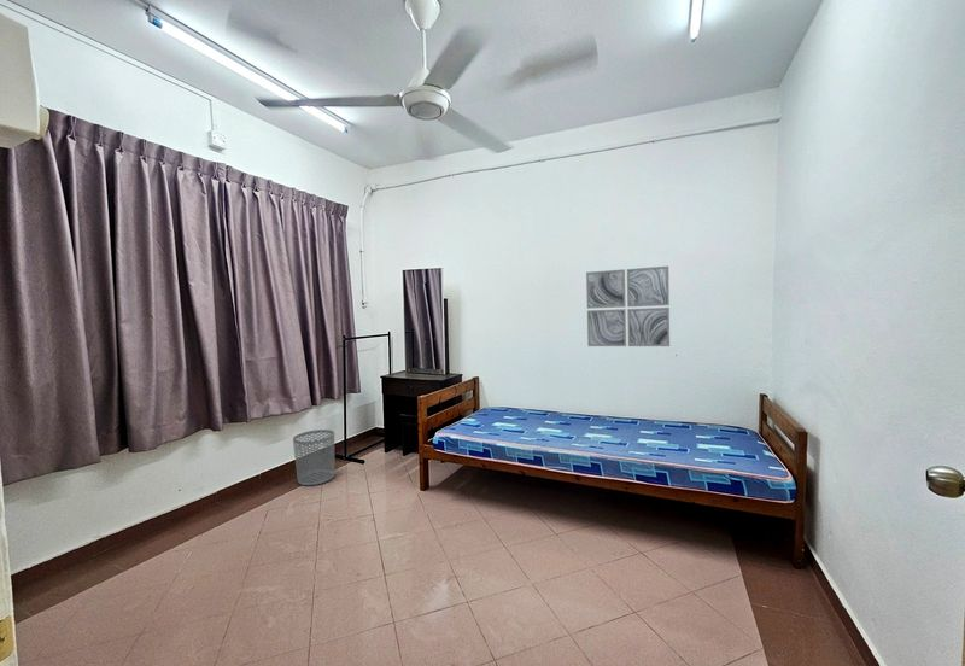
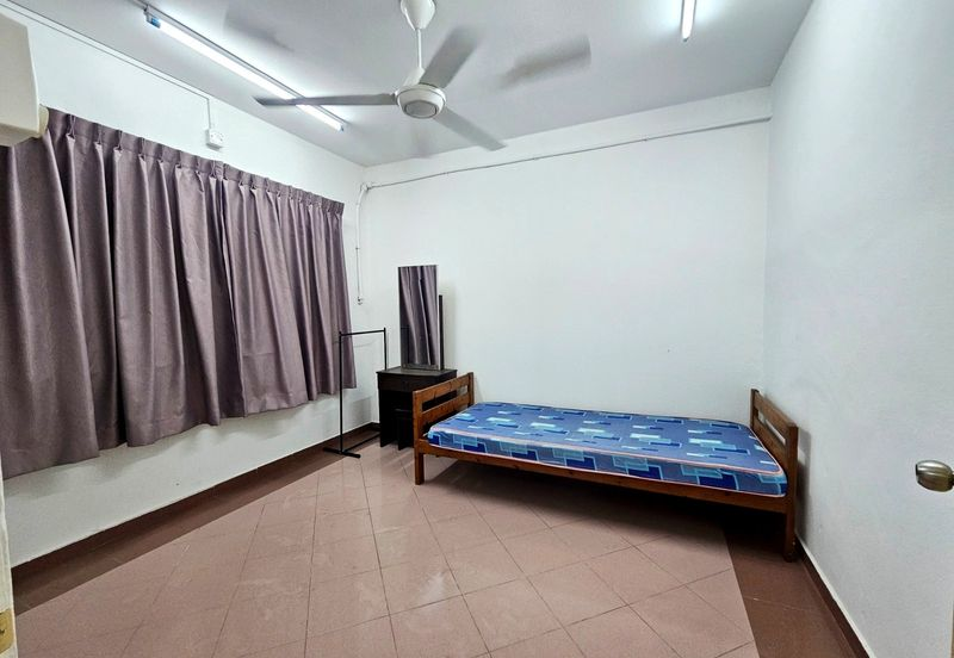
- wall art (625, 309)
- waste bin (315, 456)
